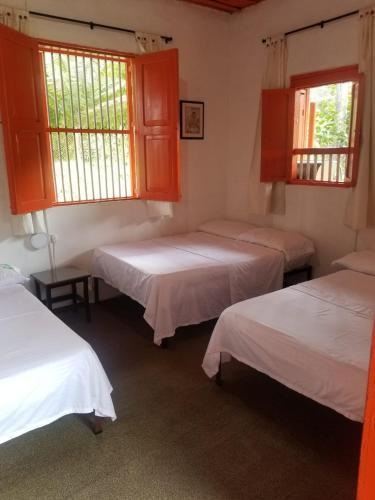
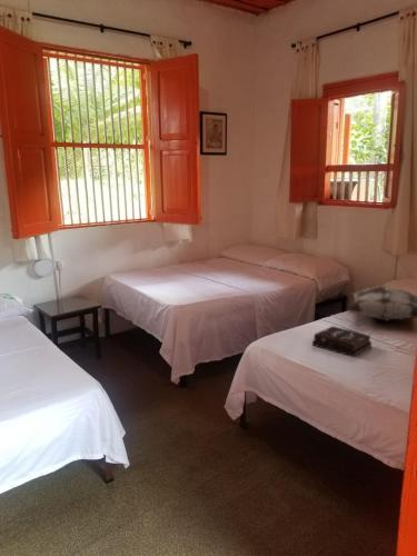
+ hardback book (341, 340)
+ decorative pillow (384, 302)
